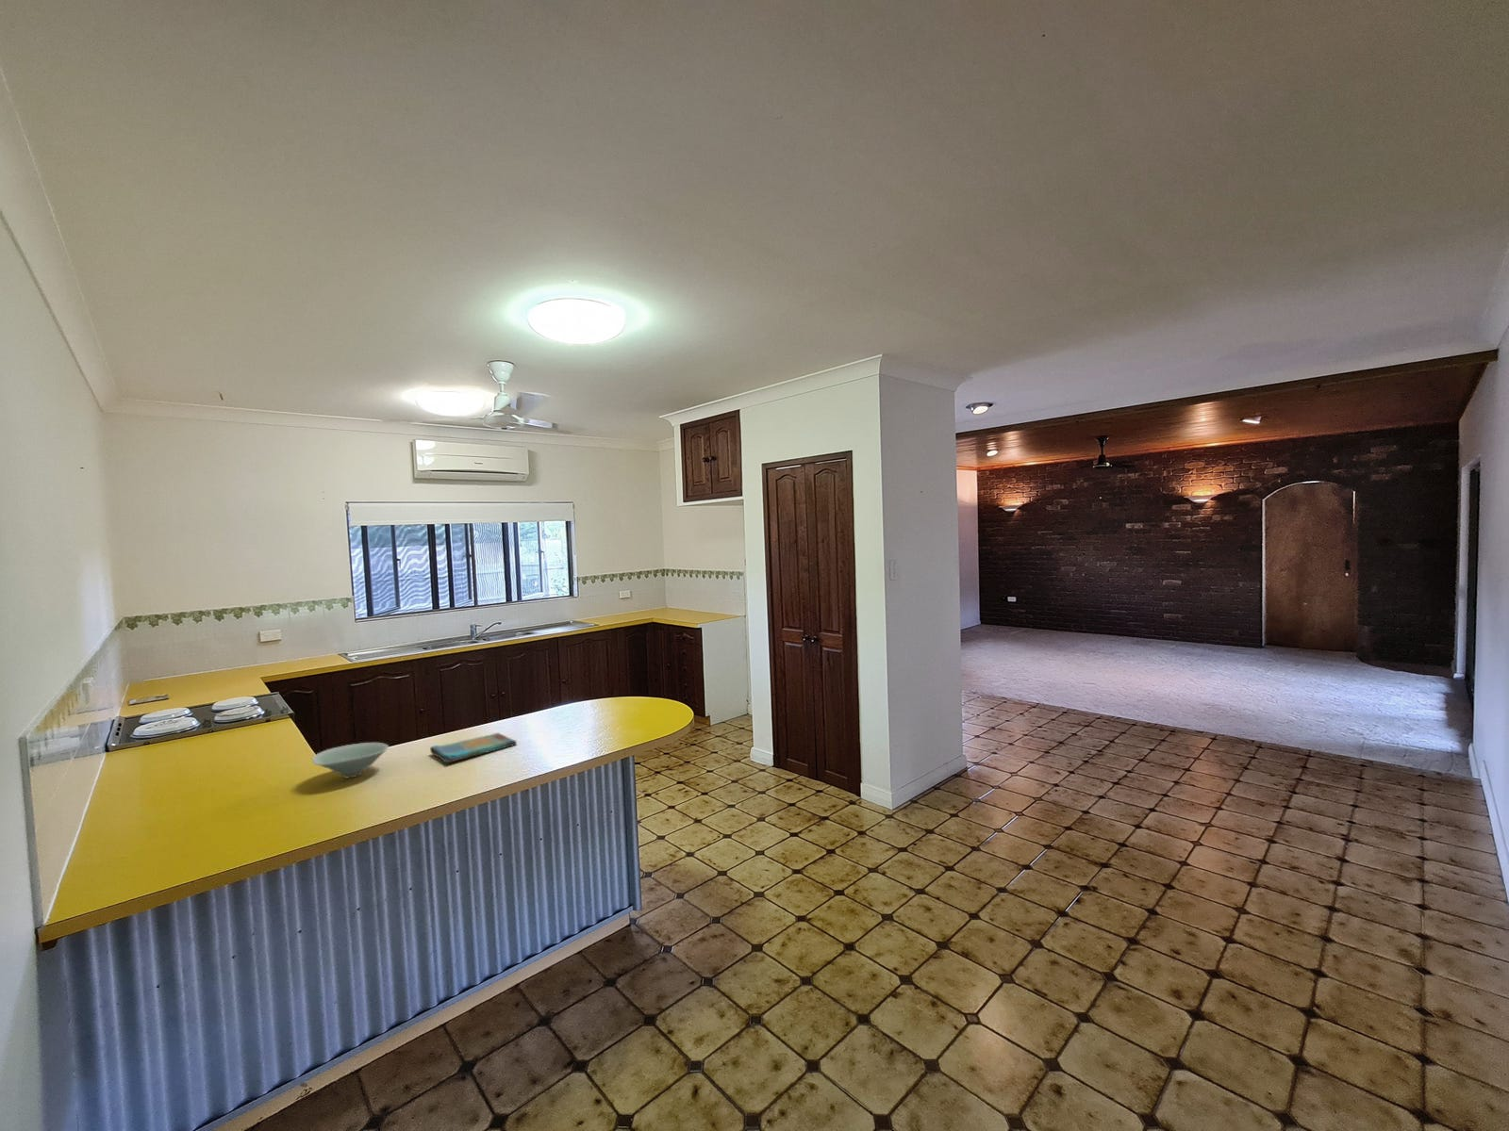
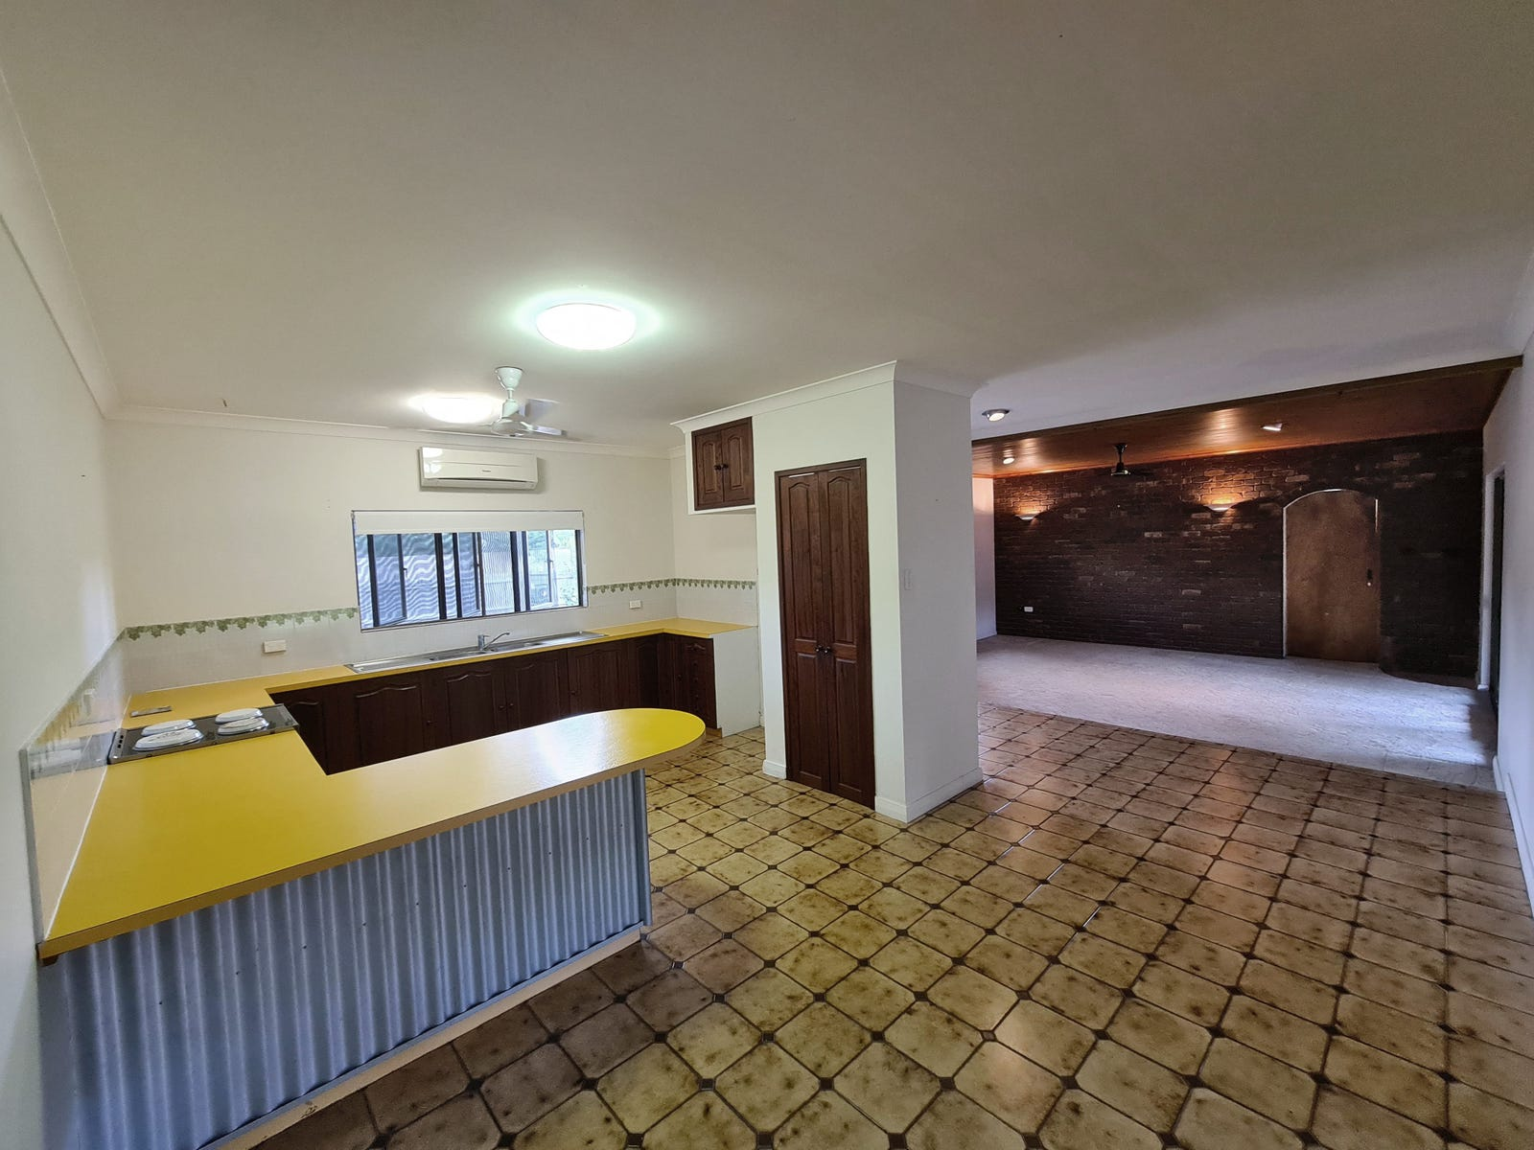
- bowl (351, 763)
- dish towel (473, 746)
